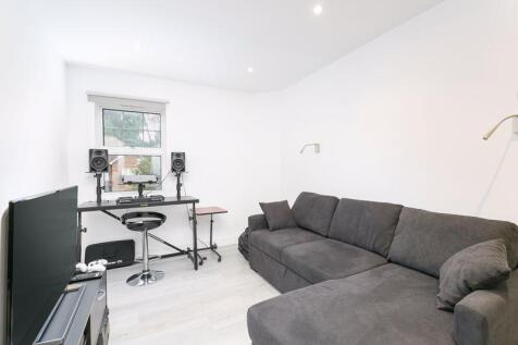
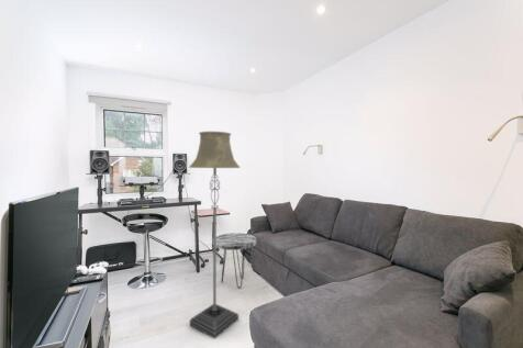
+ floor lamp (214, 228)
+ side table (234, 260)
